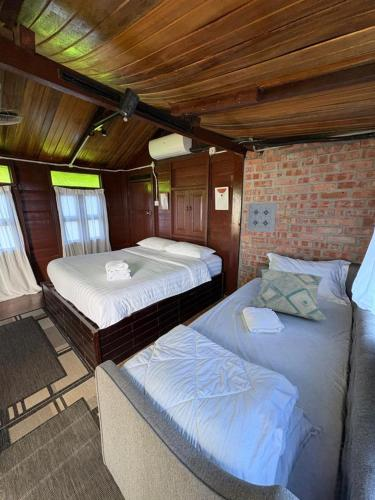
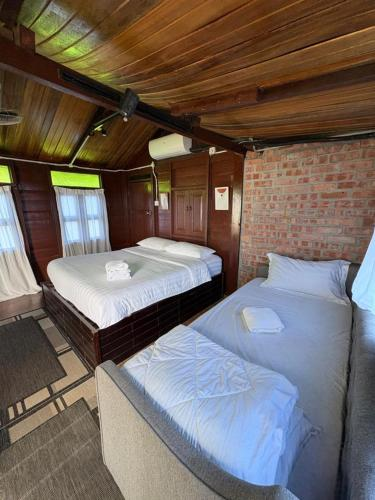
- decorative pillow (287, 291)
- wall art (260, 217)
